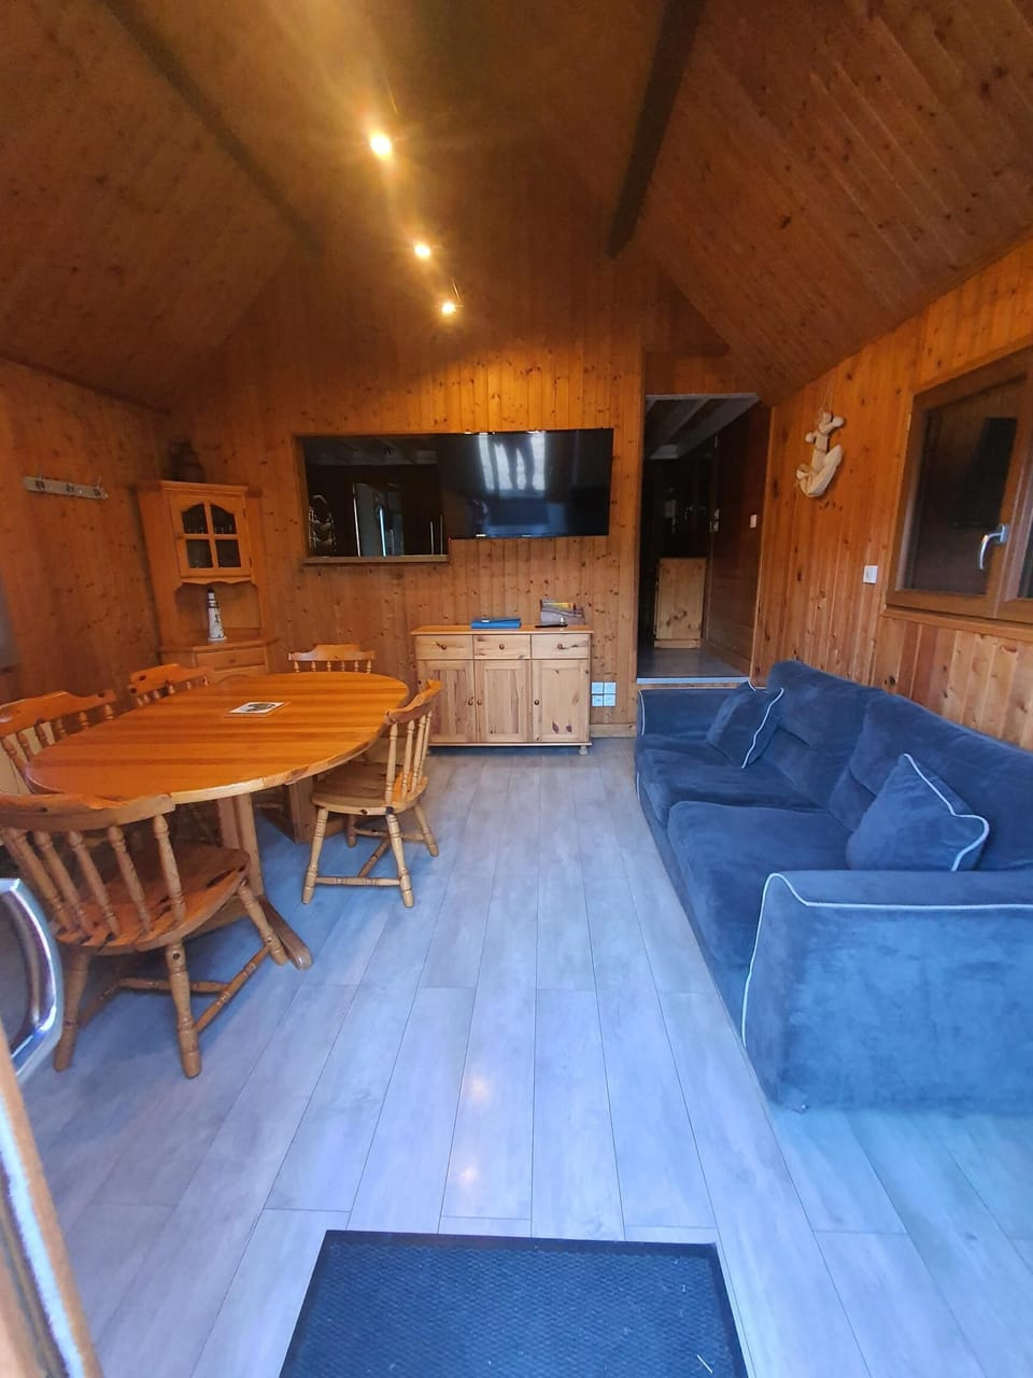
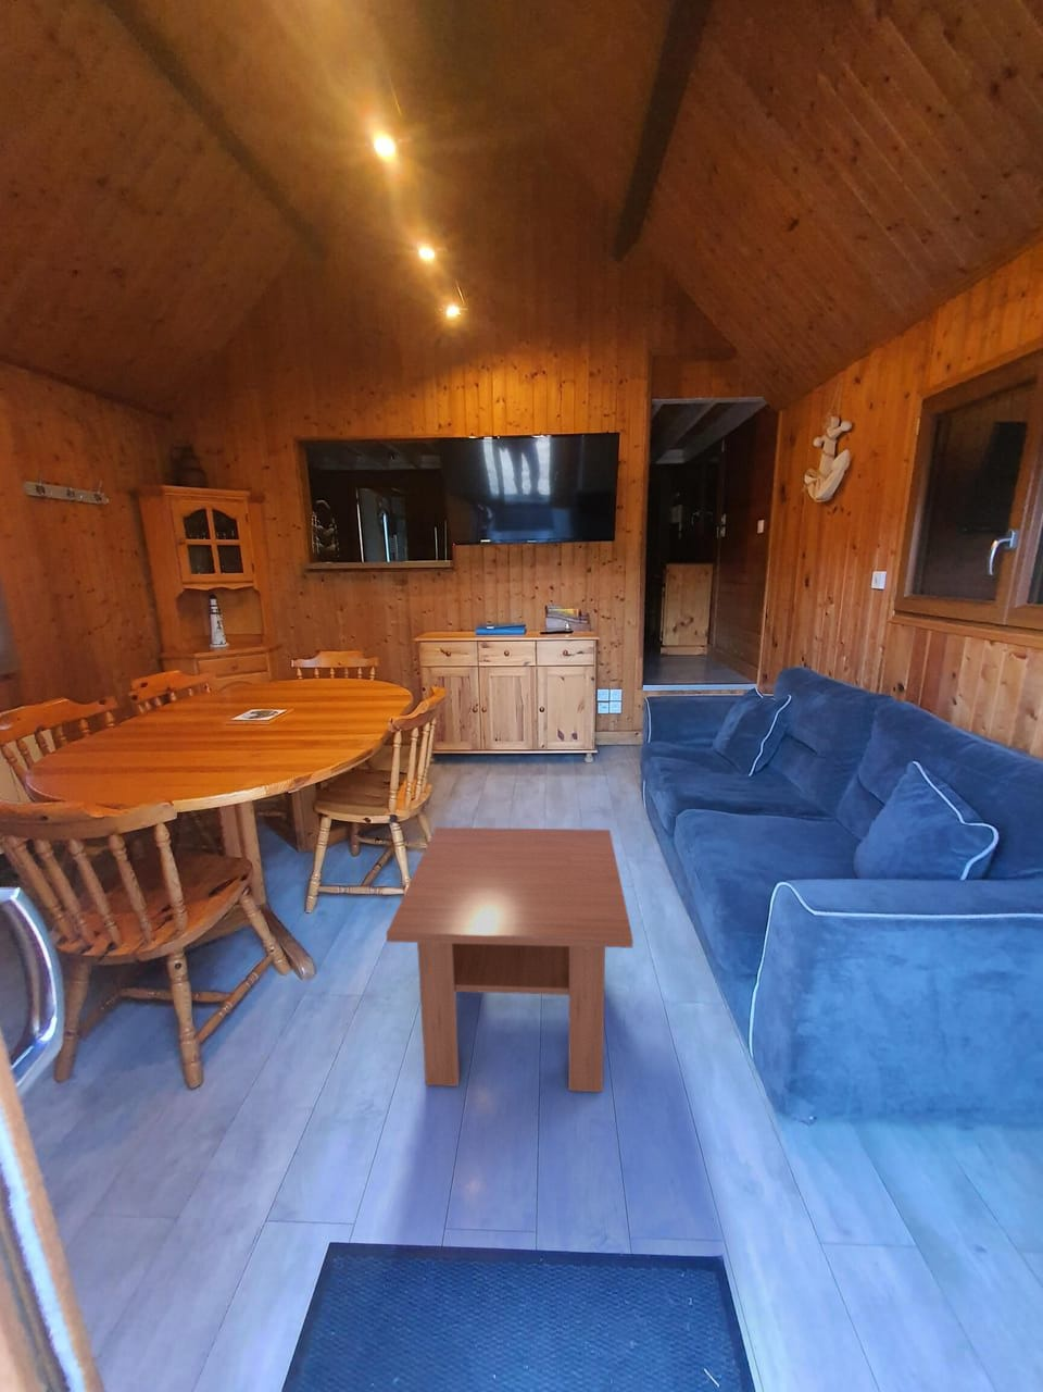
+ coffee table (517, 948)
